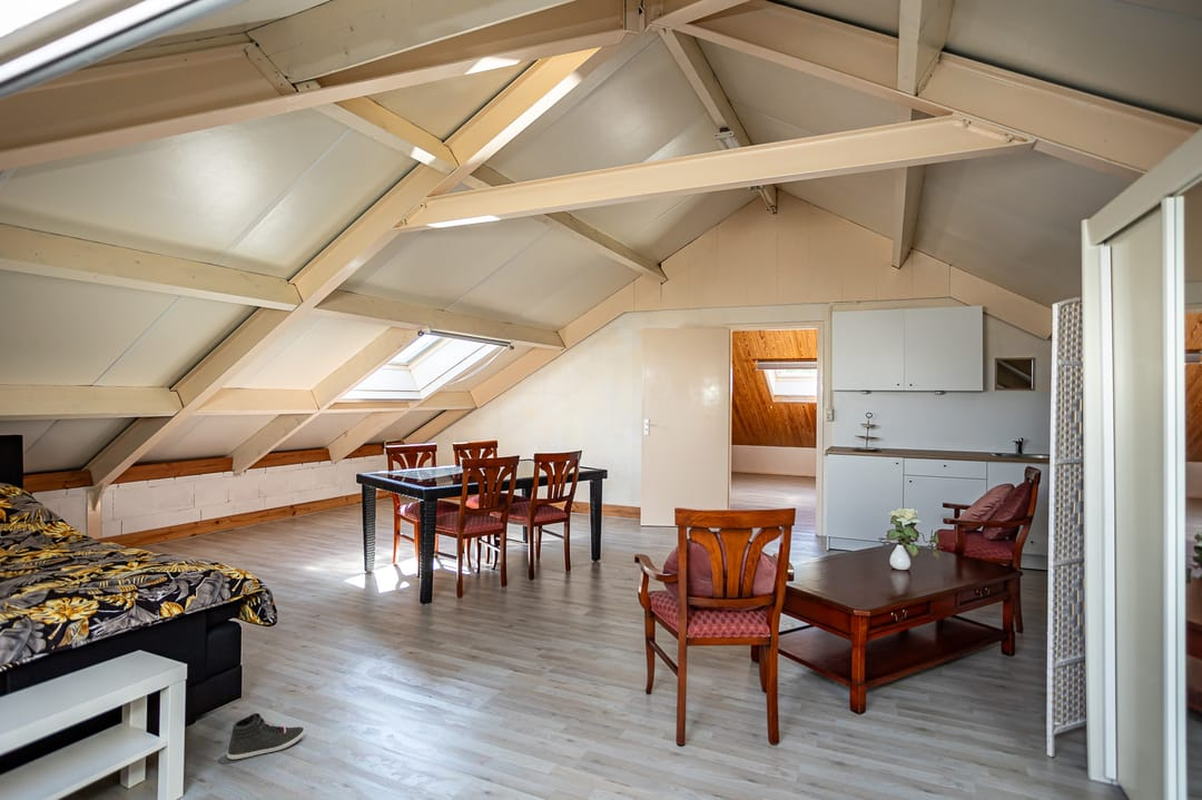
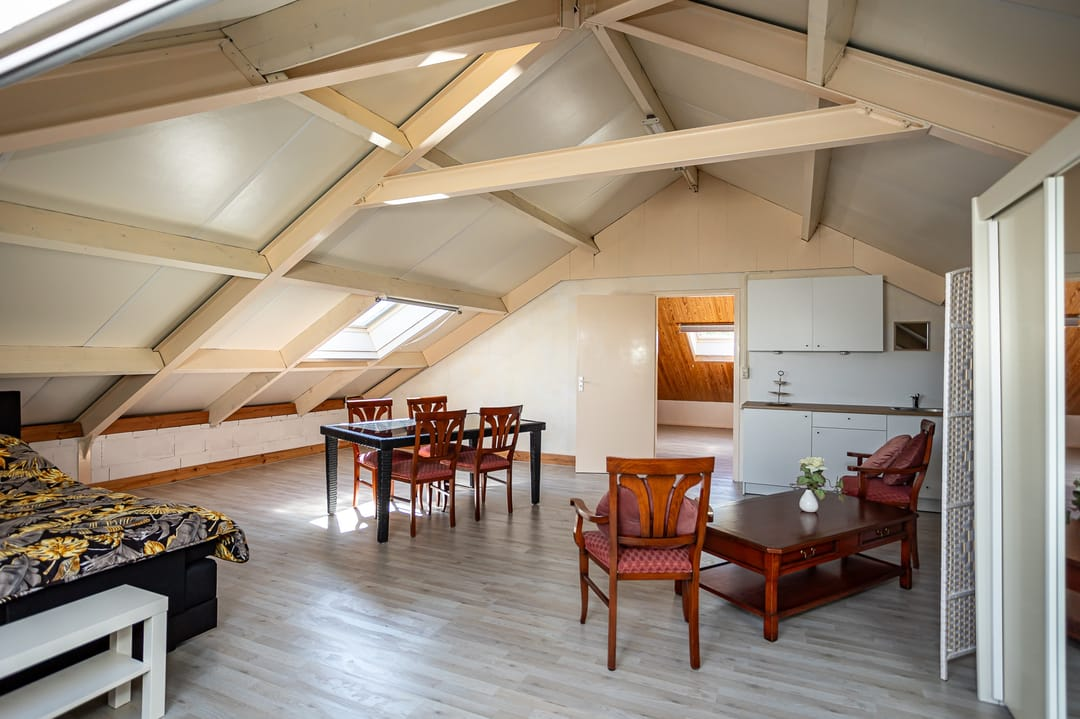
- sneaker (267, 730)
